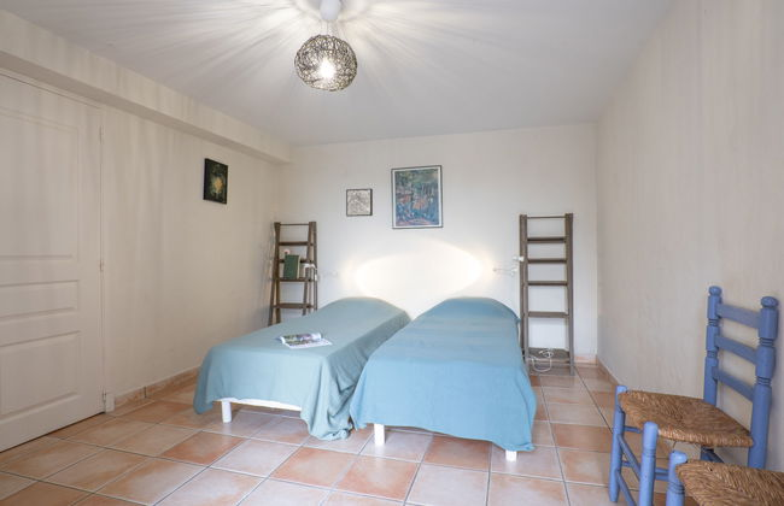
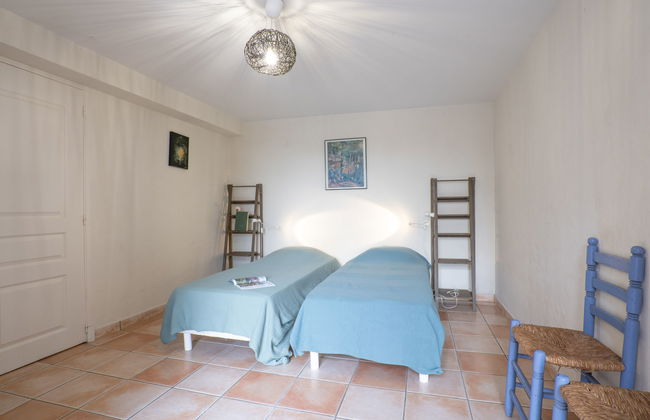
- wall art (358, 202)
